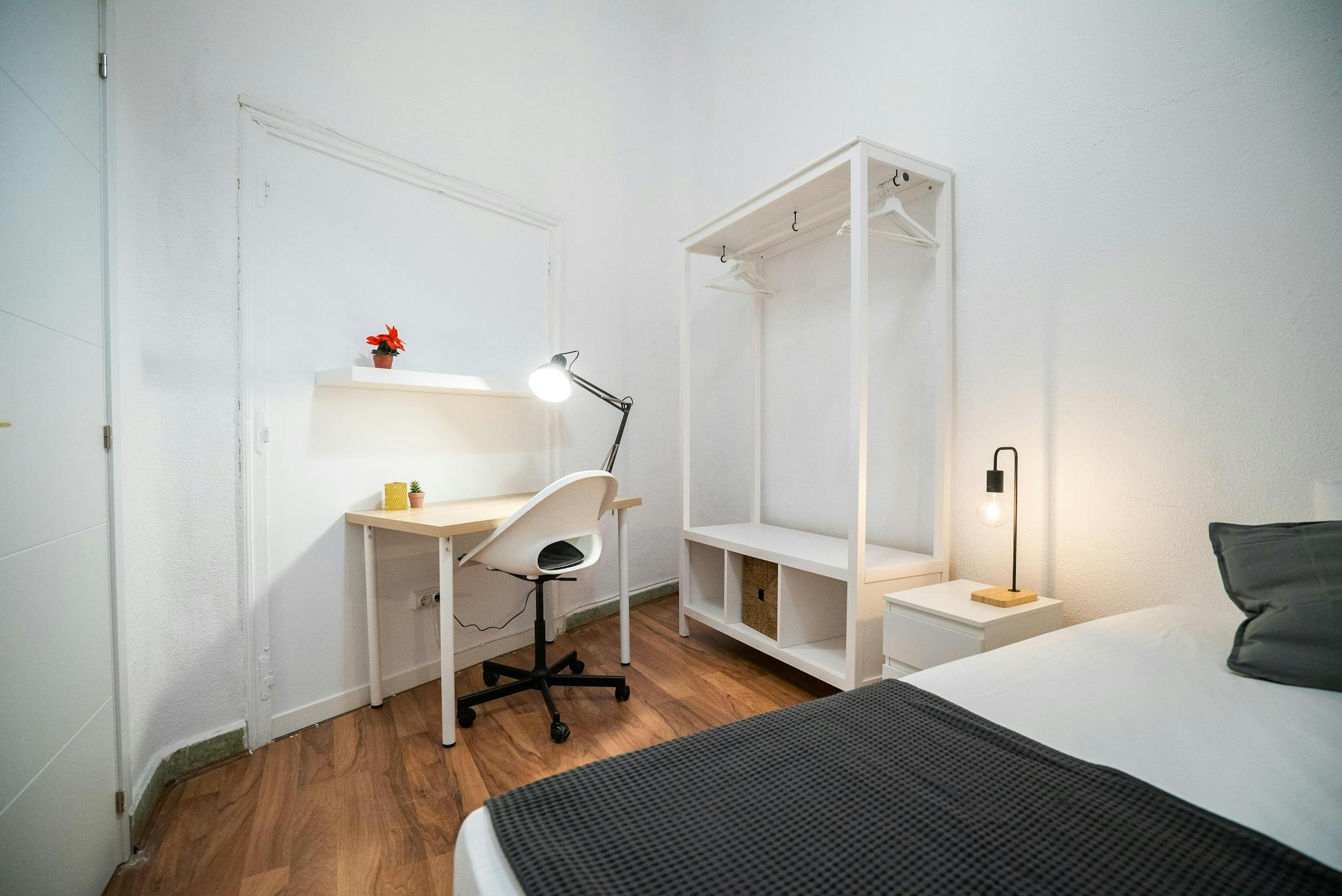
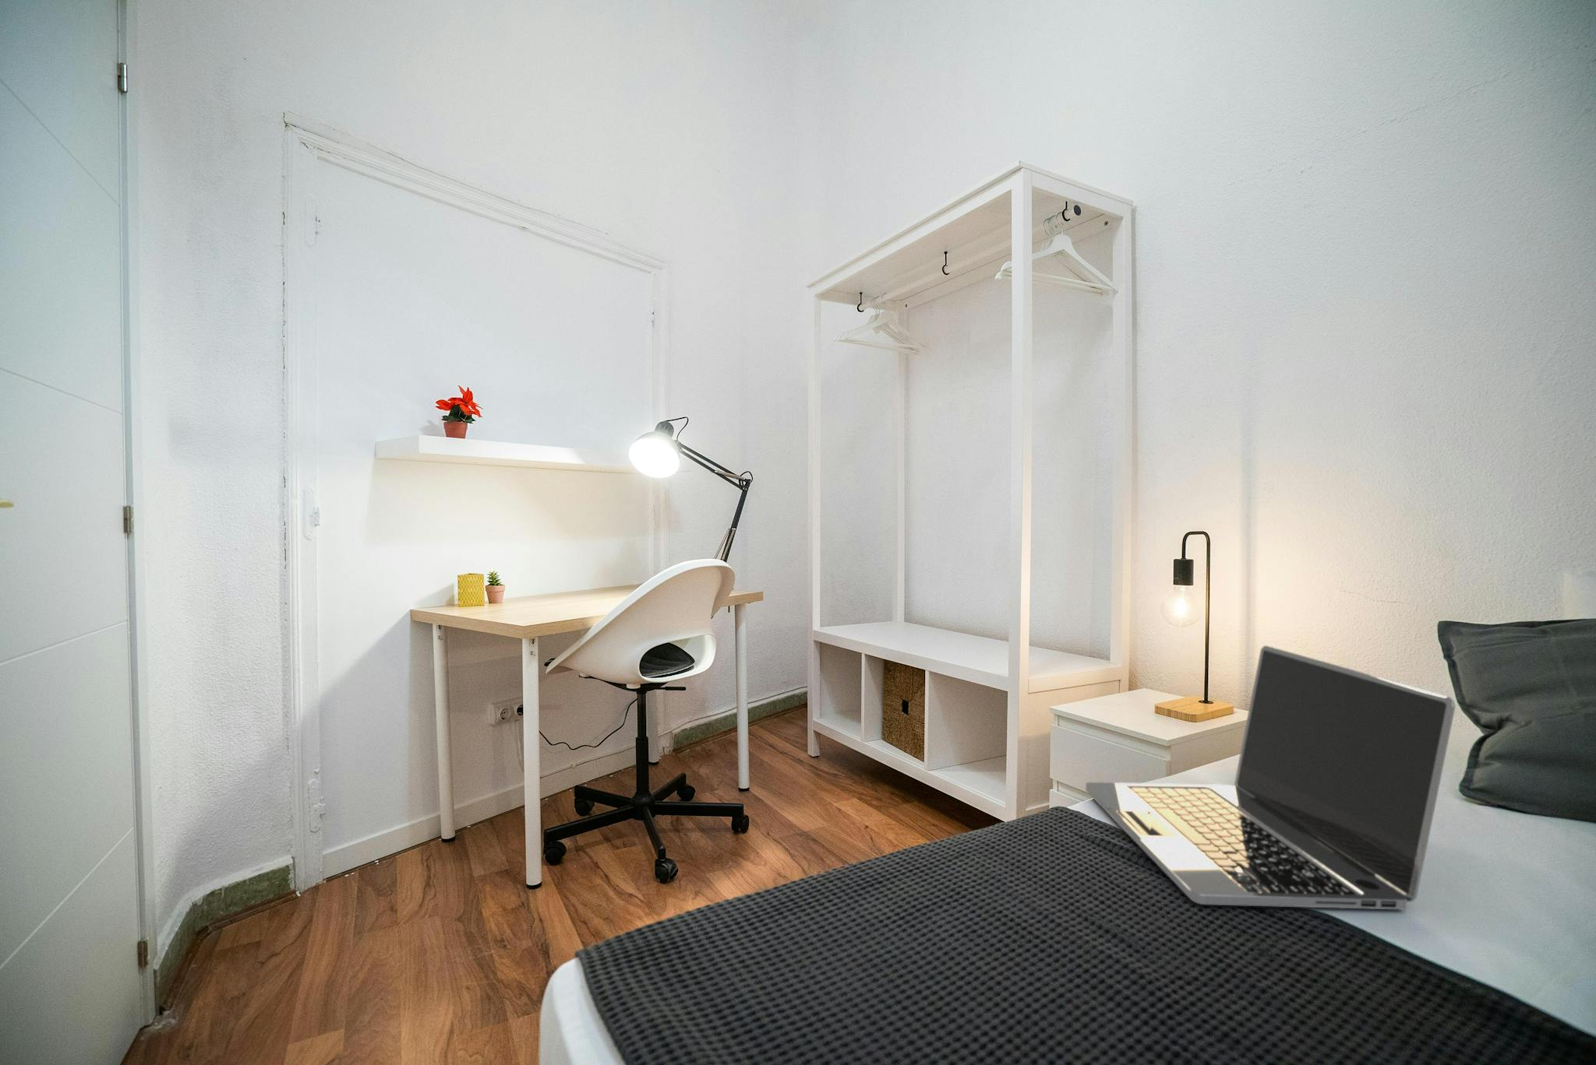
+ laptop (1240, 754)
